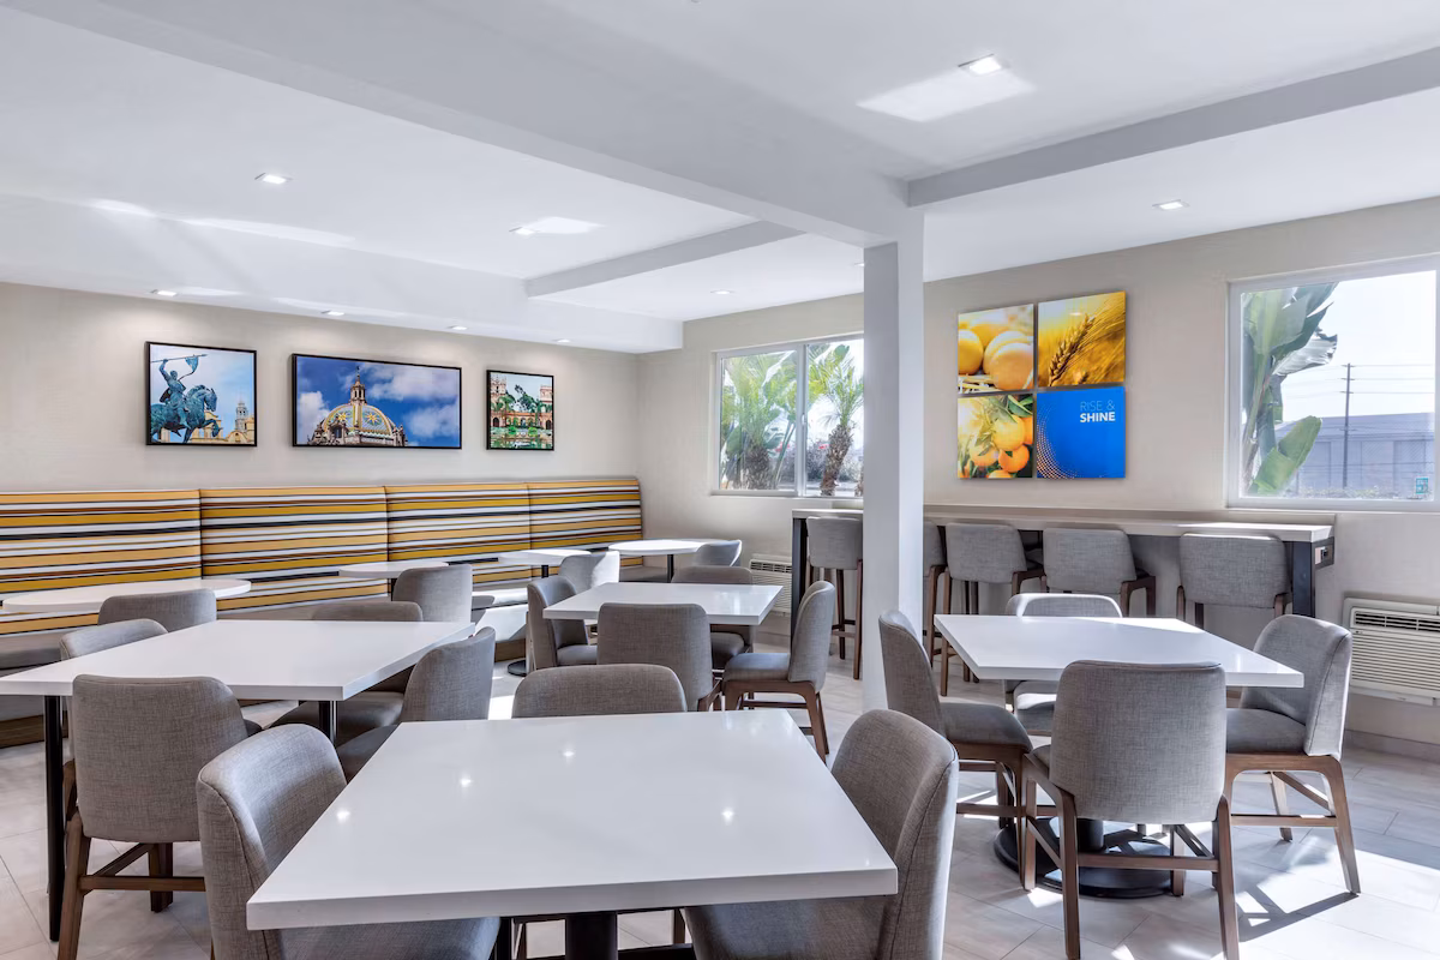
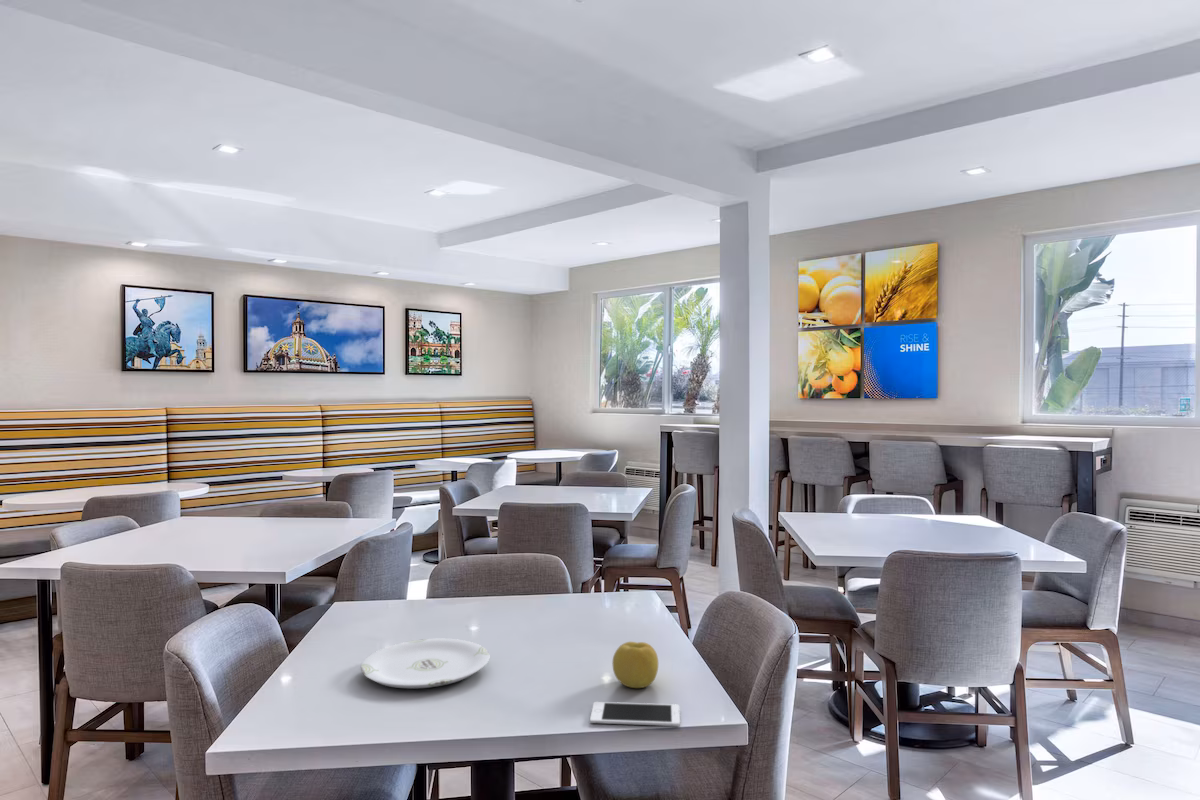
+ plate (426, 664)
+ fruit (635, 663)
+ cell phone (635, 713)
